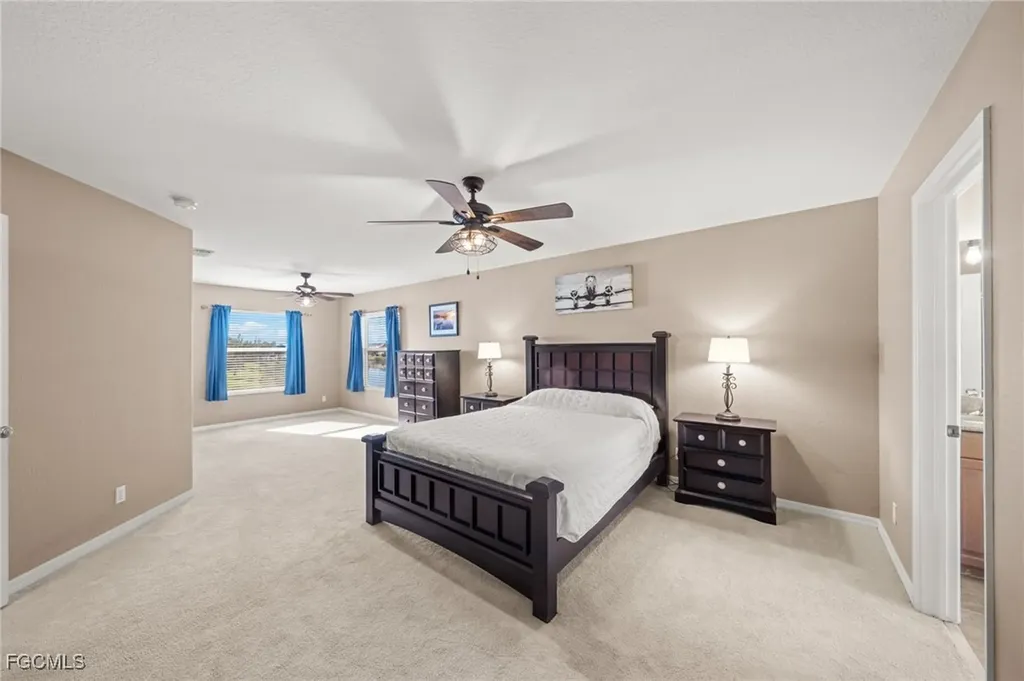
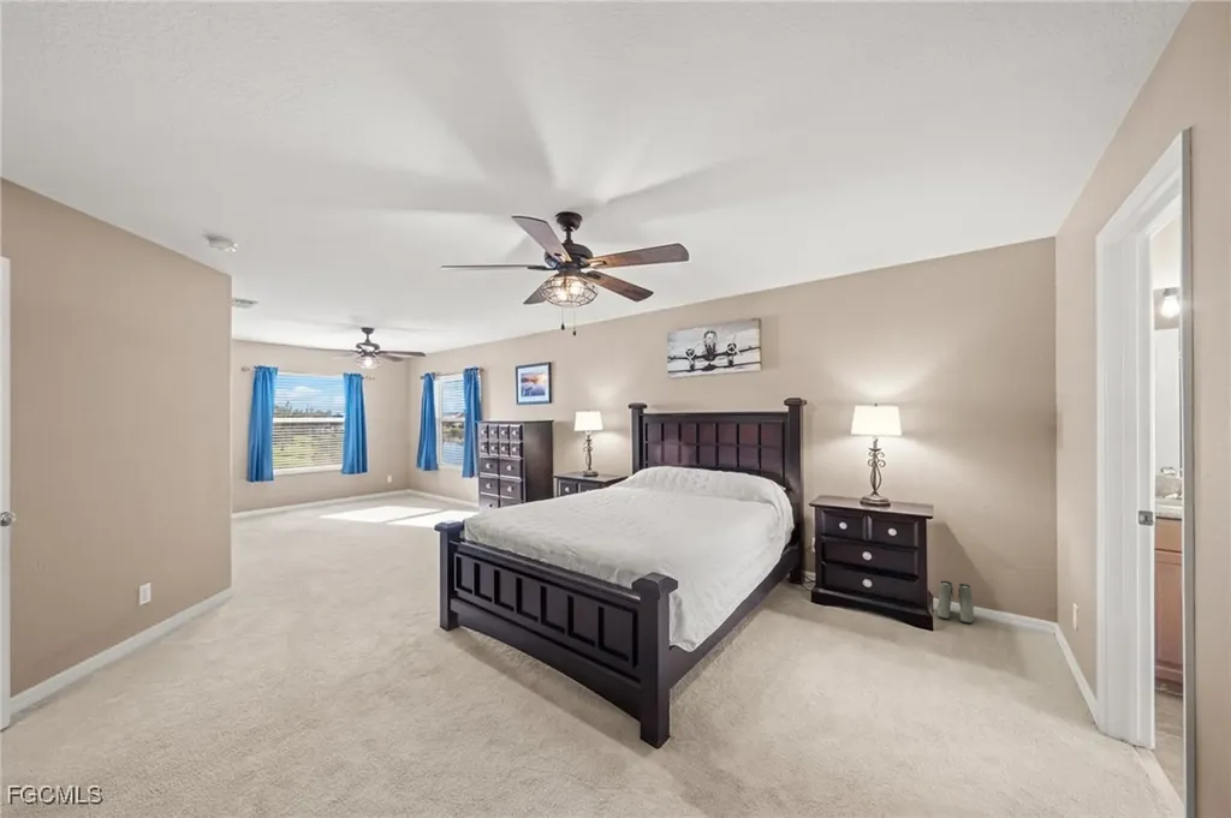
+ boots (958, 599)
